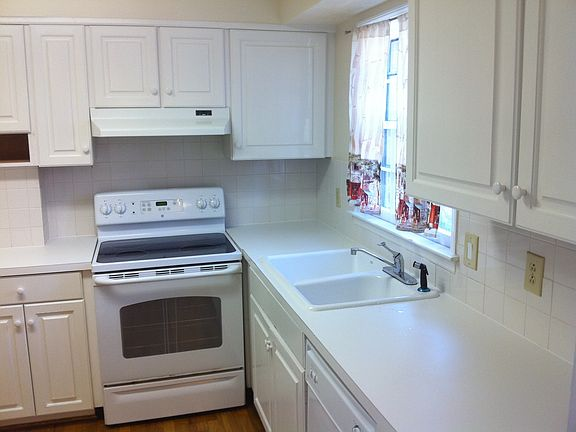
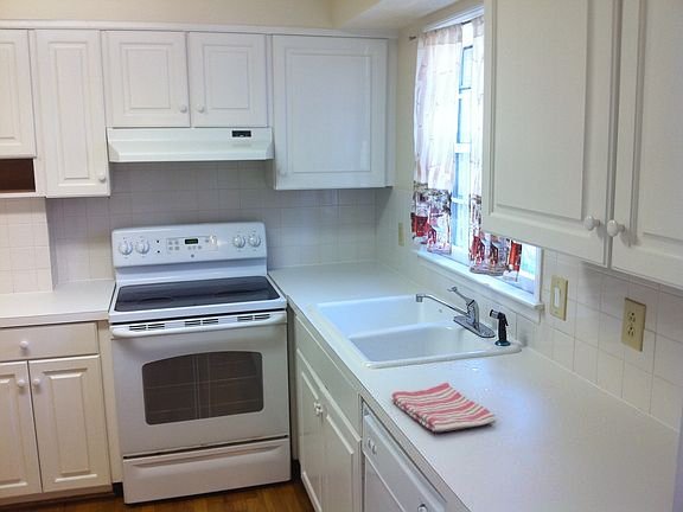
+ dish towel (441, 405)
